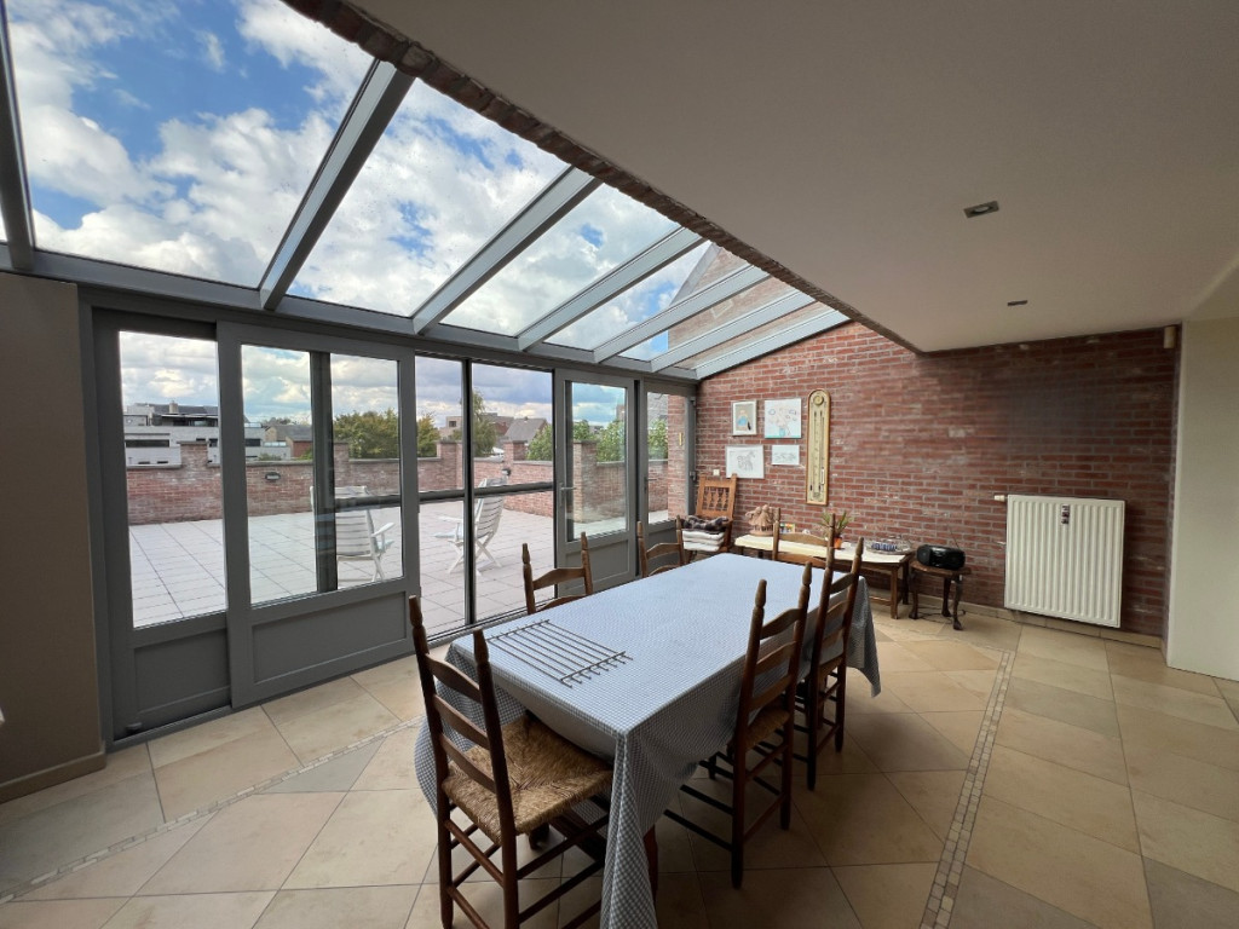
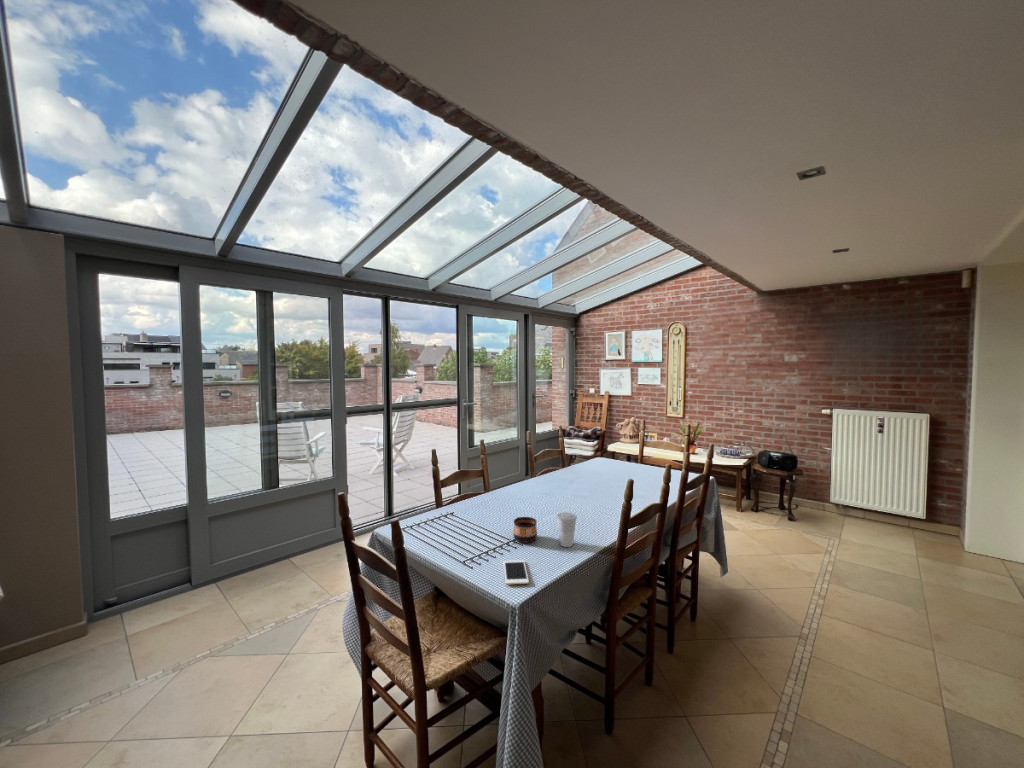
+ cup (566, 529)
+ cup (525, 529)
+ cell phone (515, 571)
